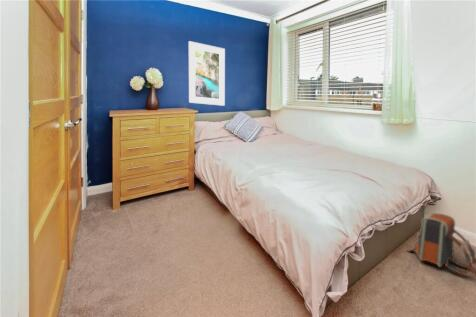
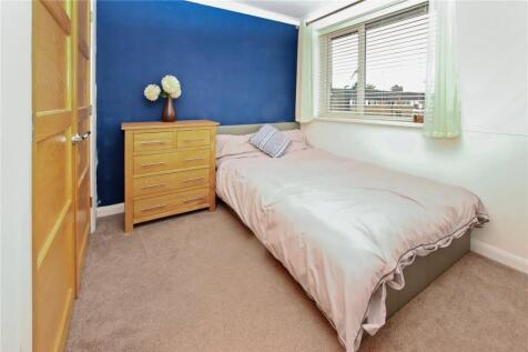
- backpack (444, 241)
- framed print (207, 74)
